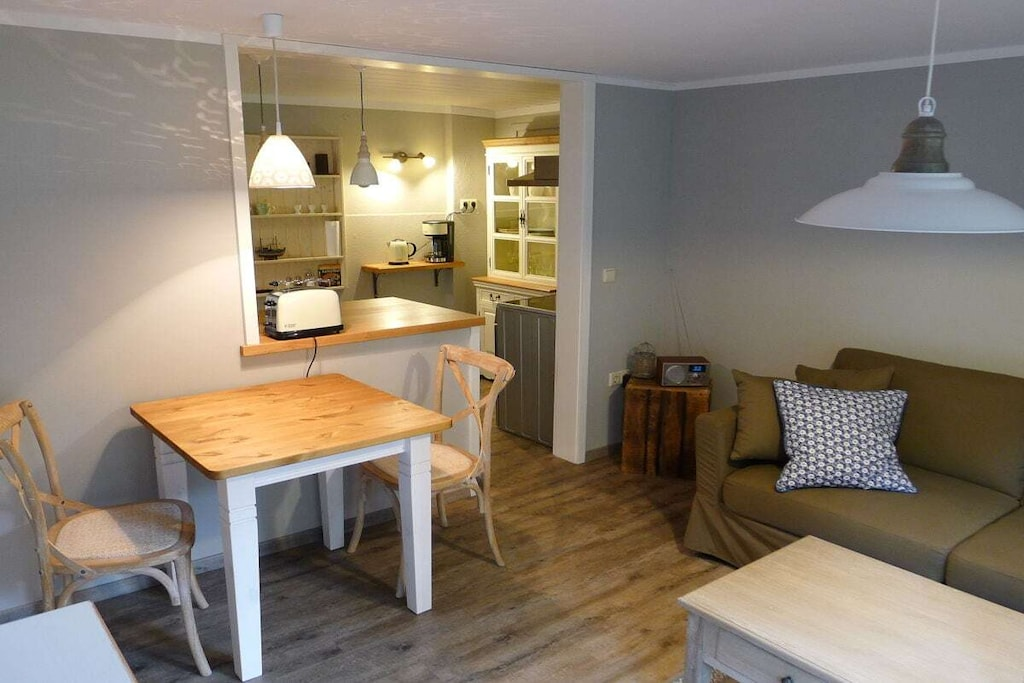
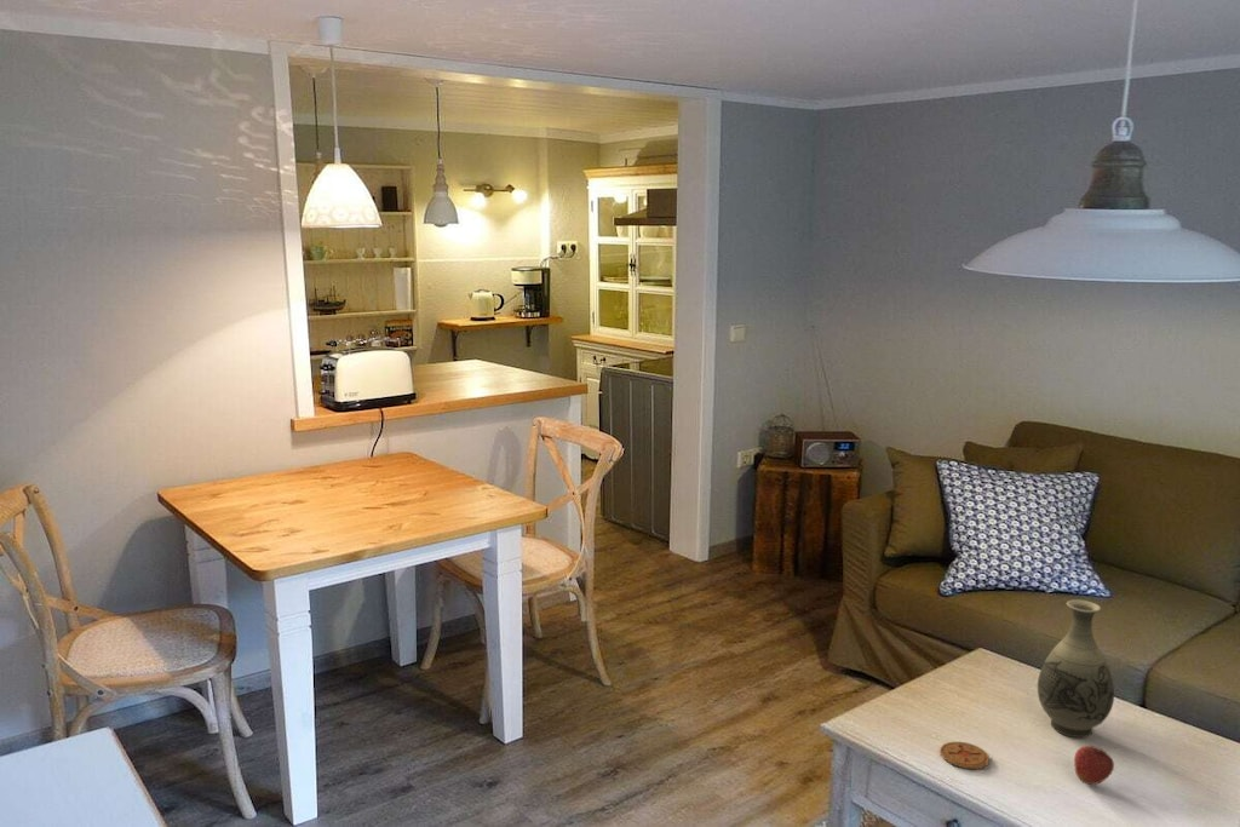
+ fruit (1093, 765)
+ vase (1077, 667)
+ coaster (964, 754)
